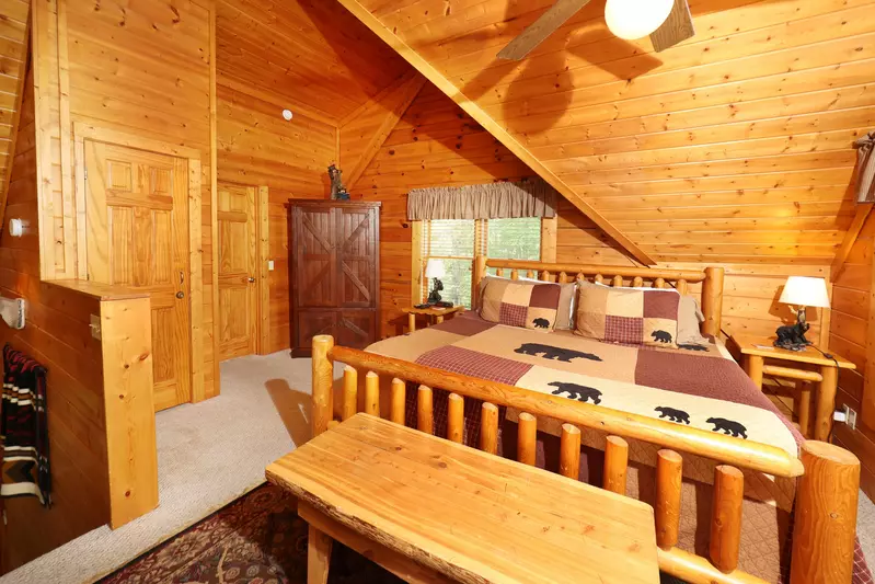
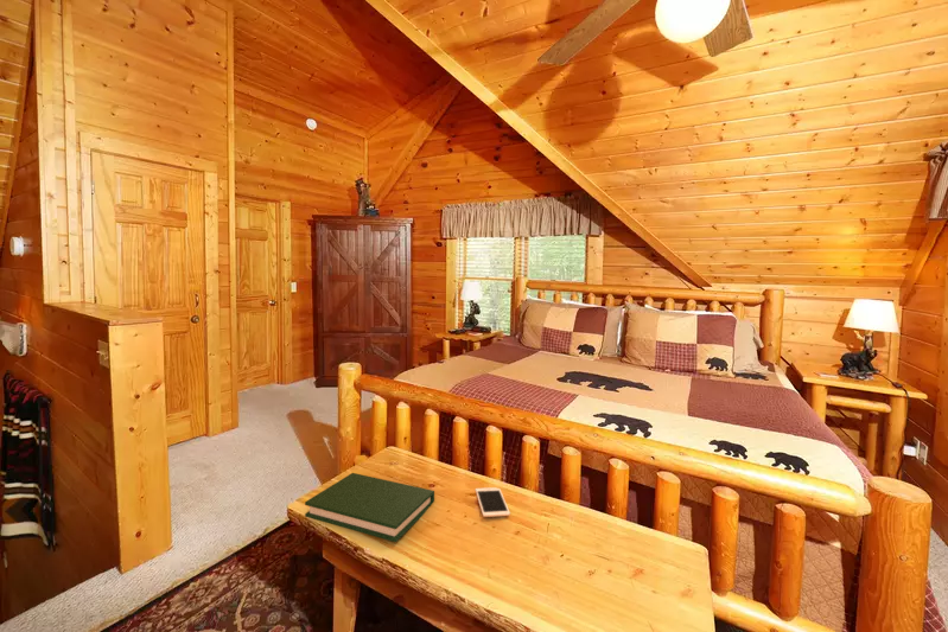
+ cell phone (491, 500)
+ hardback book (371, 503)
